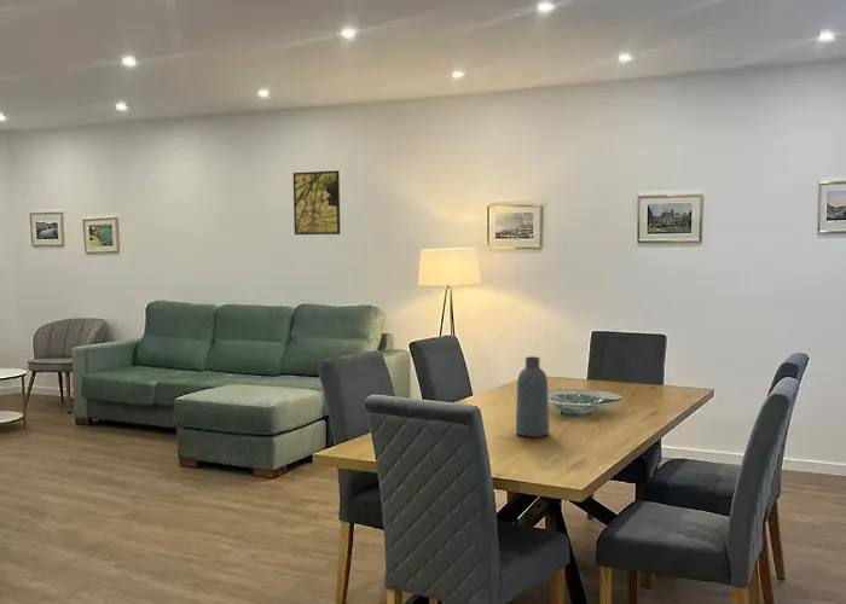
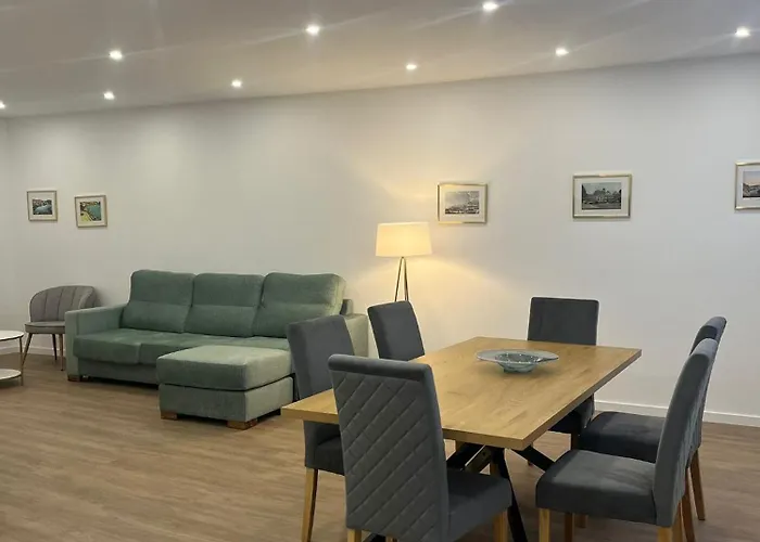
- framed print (315, 203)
- vase (532, 395)
